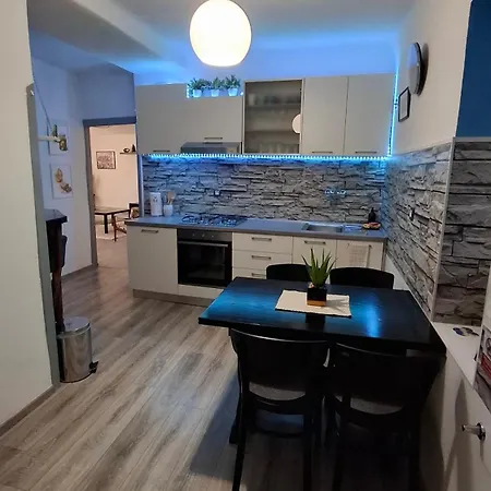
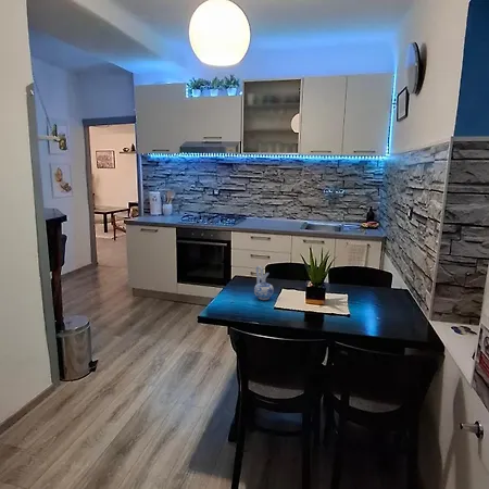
+ ceramic pitcher (263, 283)
